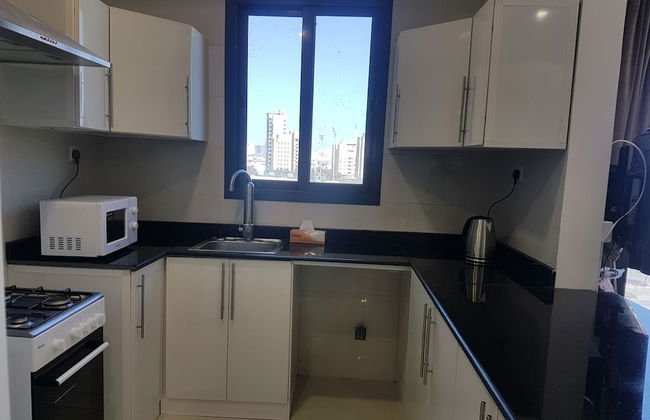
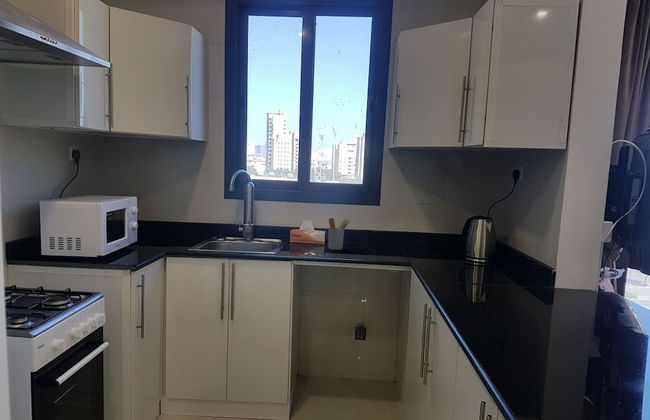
+ utensil holder (339, 233)
